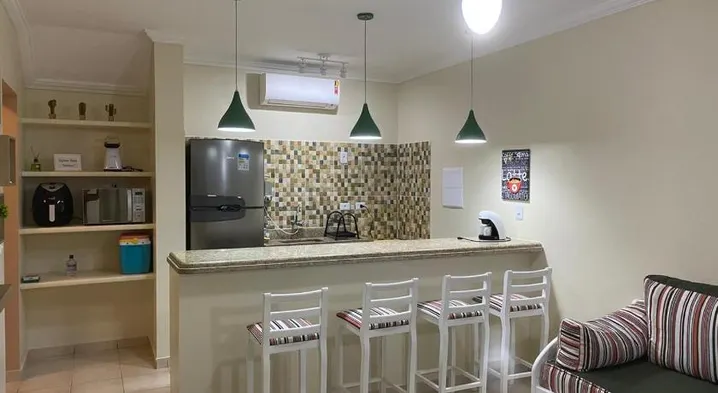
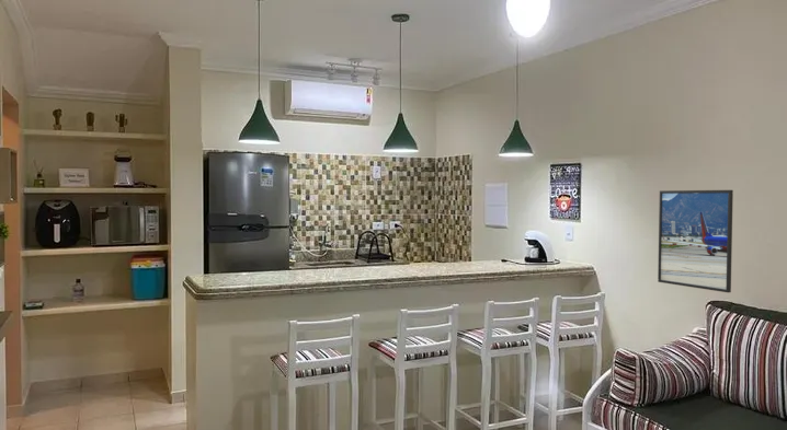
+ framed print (693, 239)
